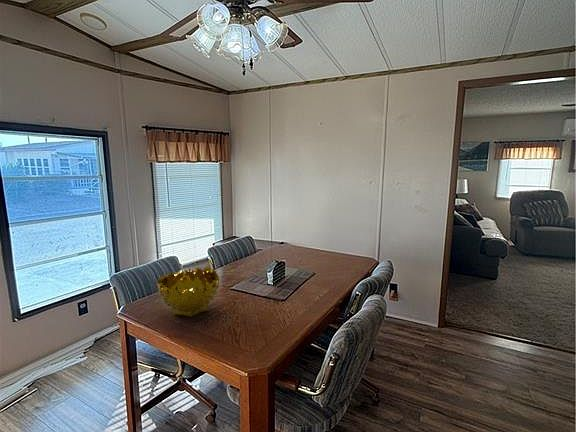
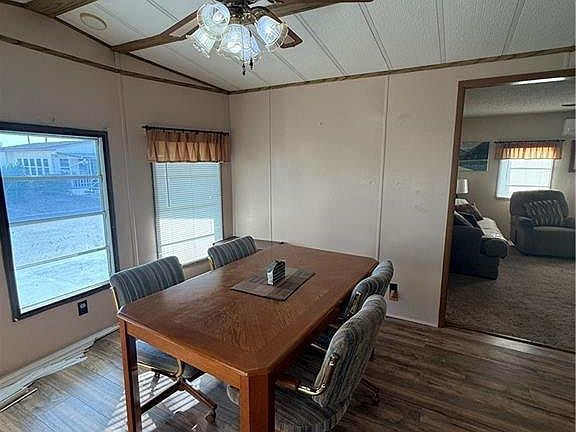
- decorative bowl (189, 292)
